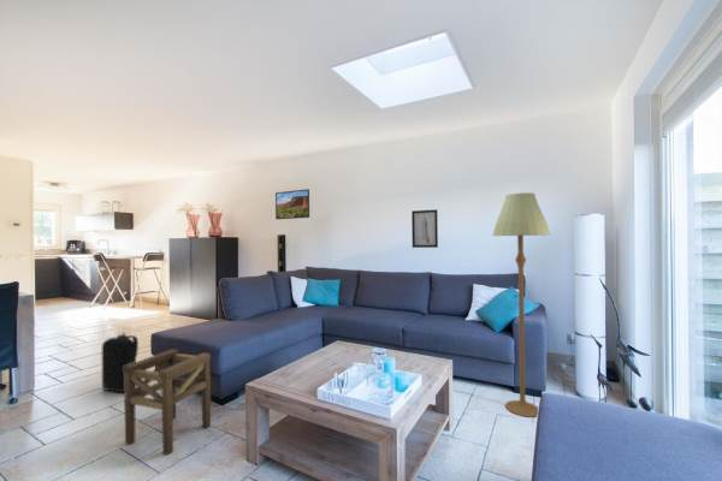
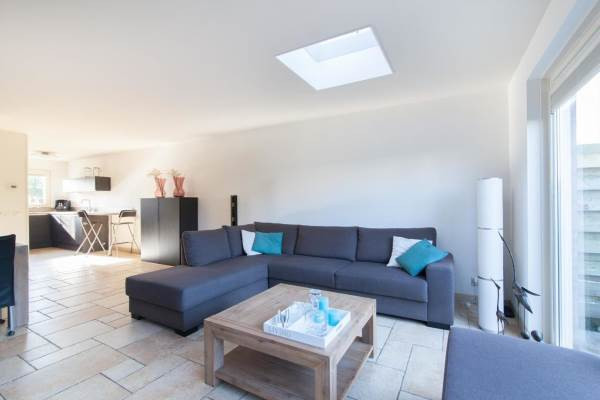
- floor lamp (521, 301)
- stool (170, 396)
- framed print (291, 204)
- backpack (124, 360)
- wall art (424, 228)
